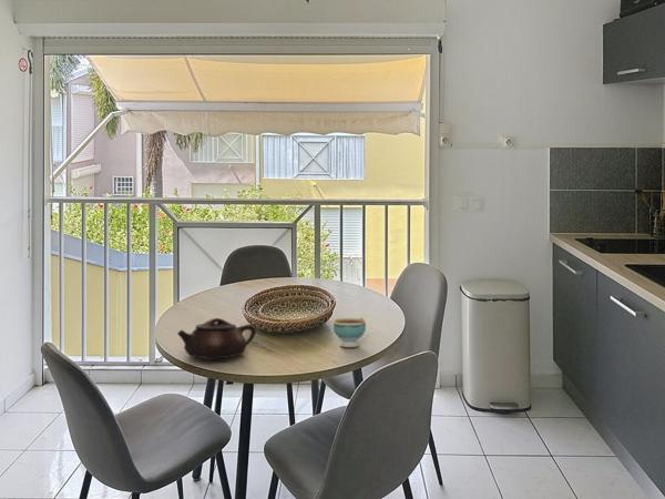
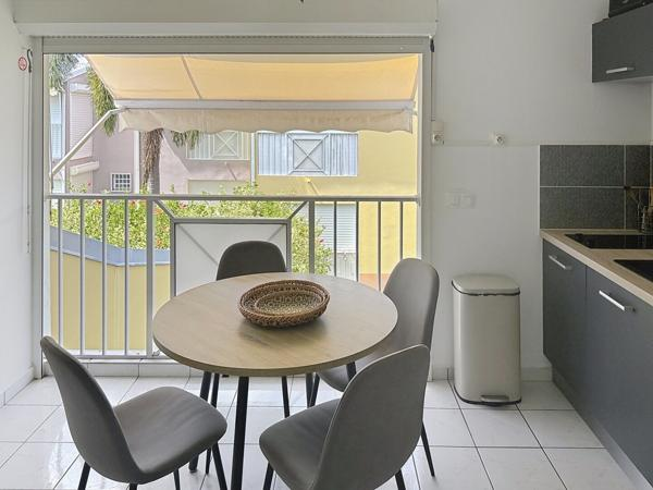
- teacup (351, 332)
- teapot (217, 337)
